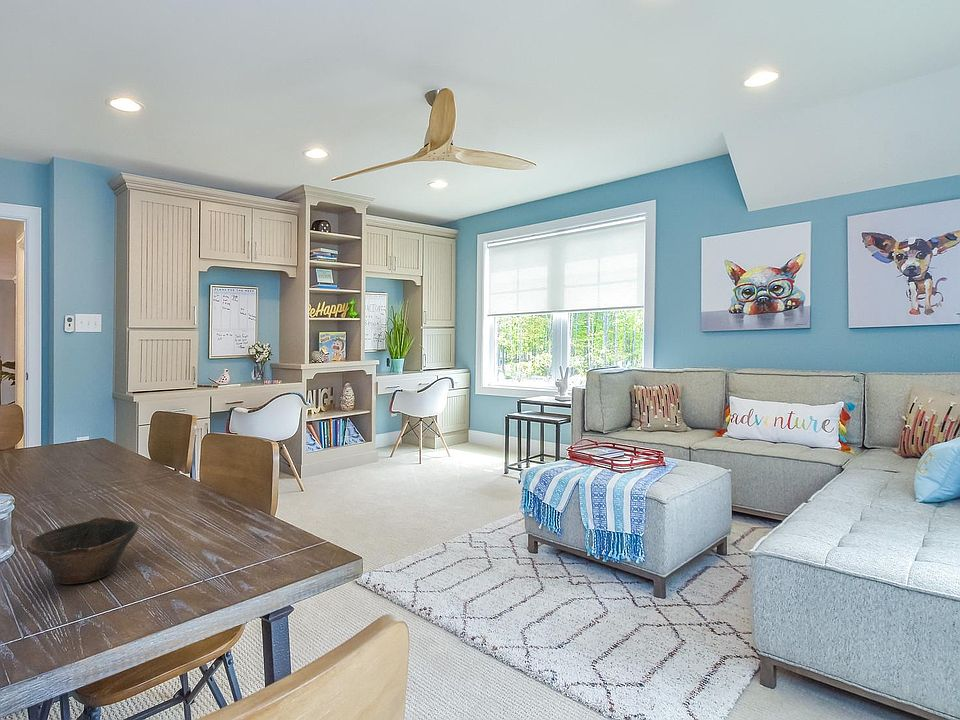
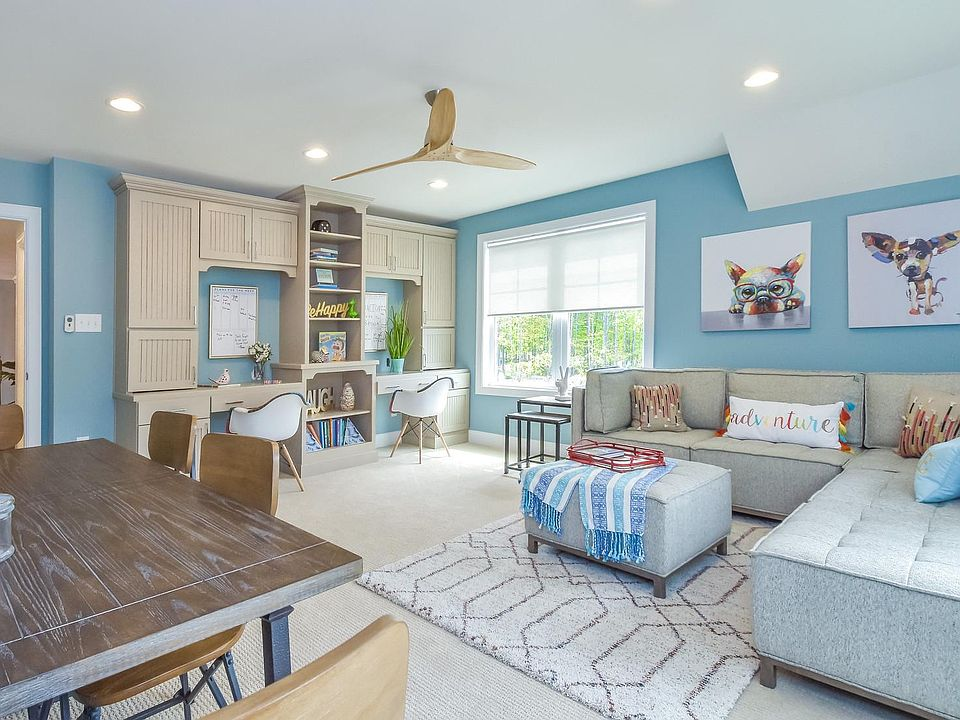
- bowl (86, 552)
